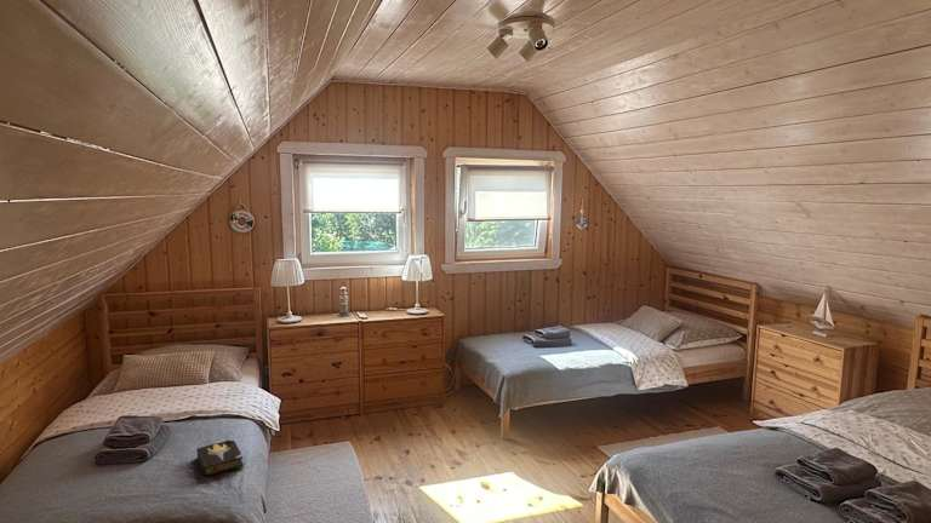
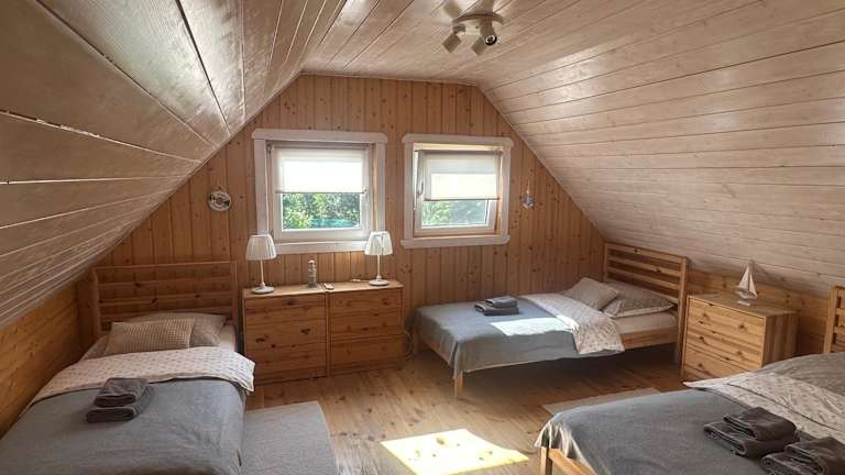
- hardback book (219, 455)
